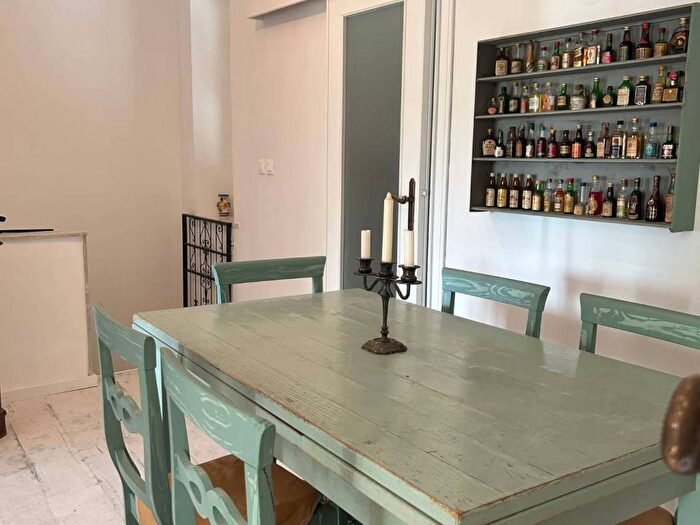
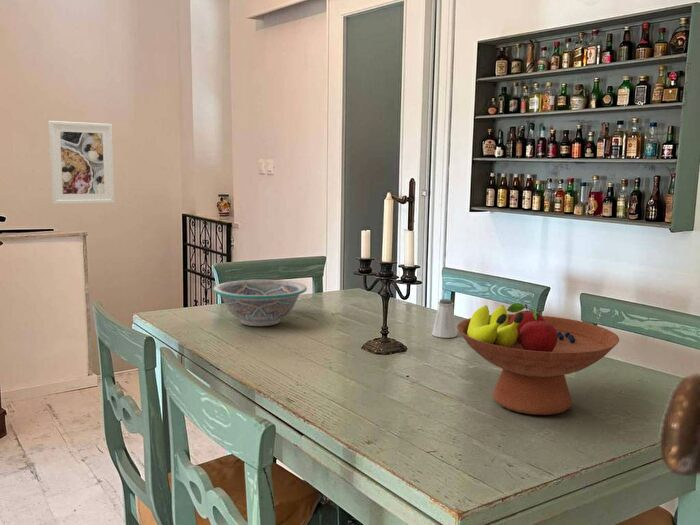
+ fruit bowl (534, 353)
+ bowl (260, 304)
+ saltshaker (445, 317)
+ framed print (82, 163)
